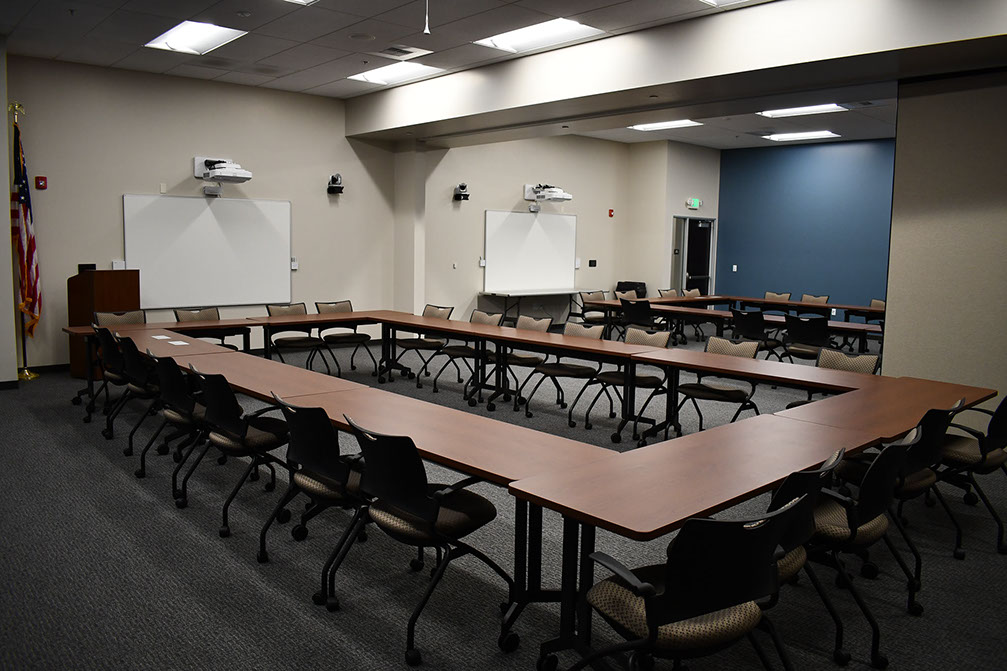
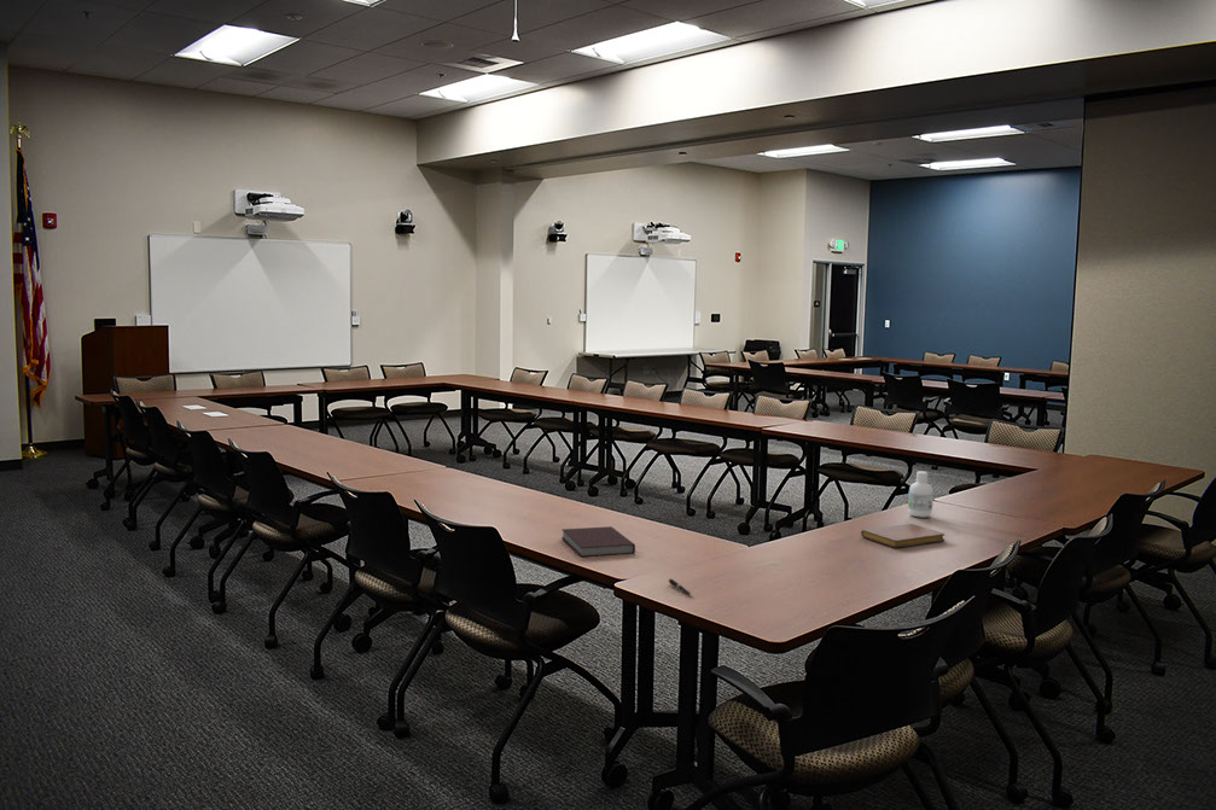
+ pen (681, 588)
+ notebook (597, 541)
+ bottle (920, 494)
+ notebook (902, 535)
